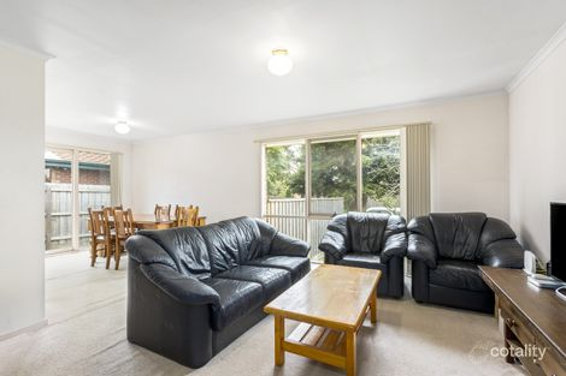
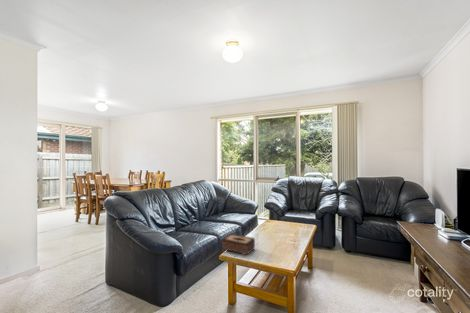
+ tissue box (238, 243)
